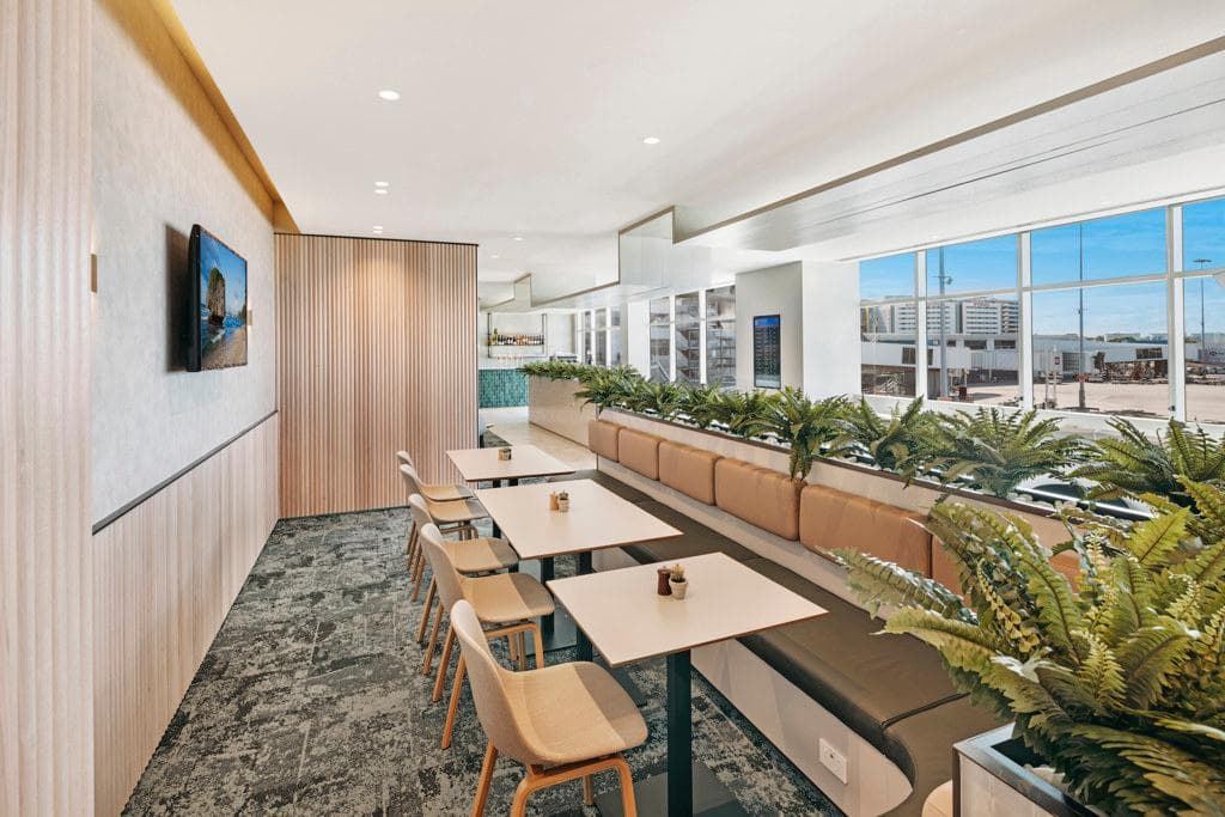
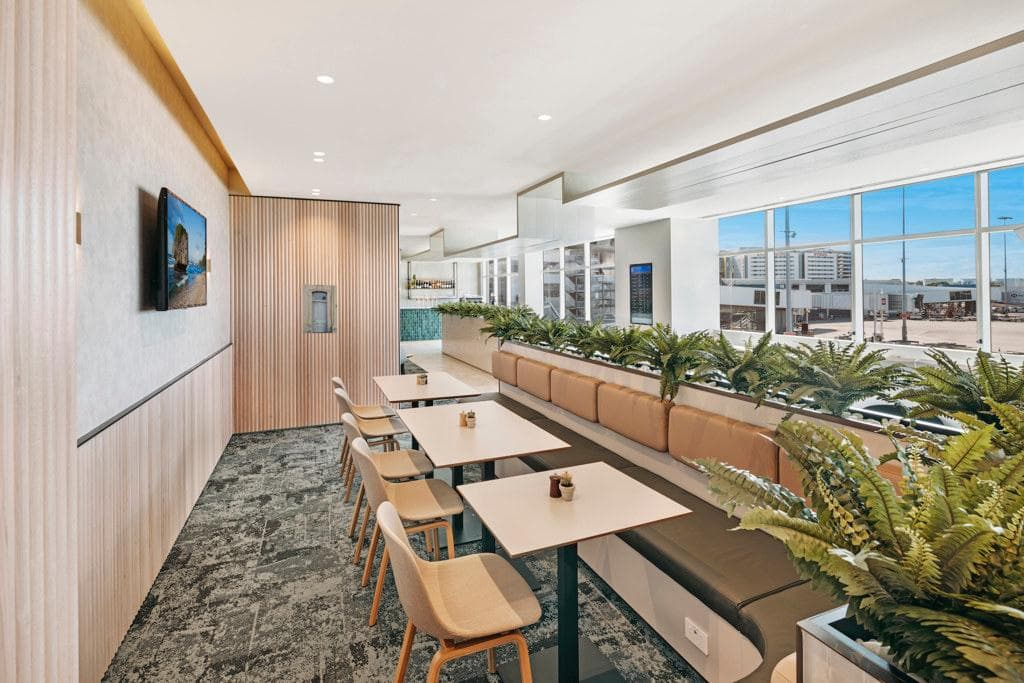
+ wall art (319, 309)
